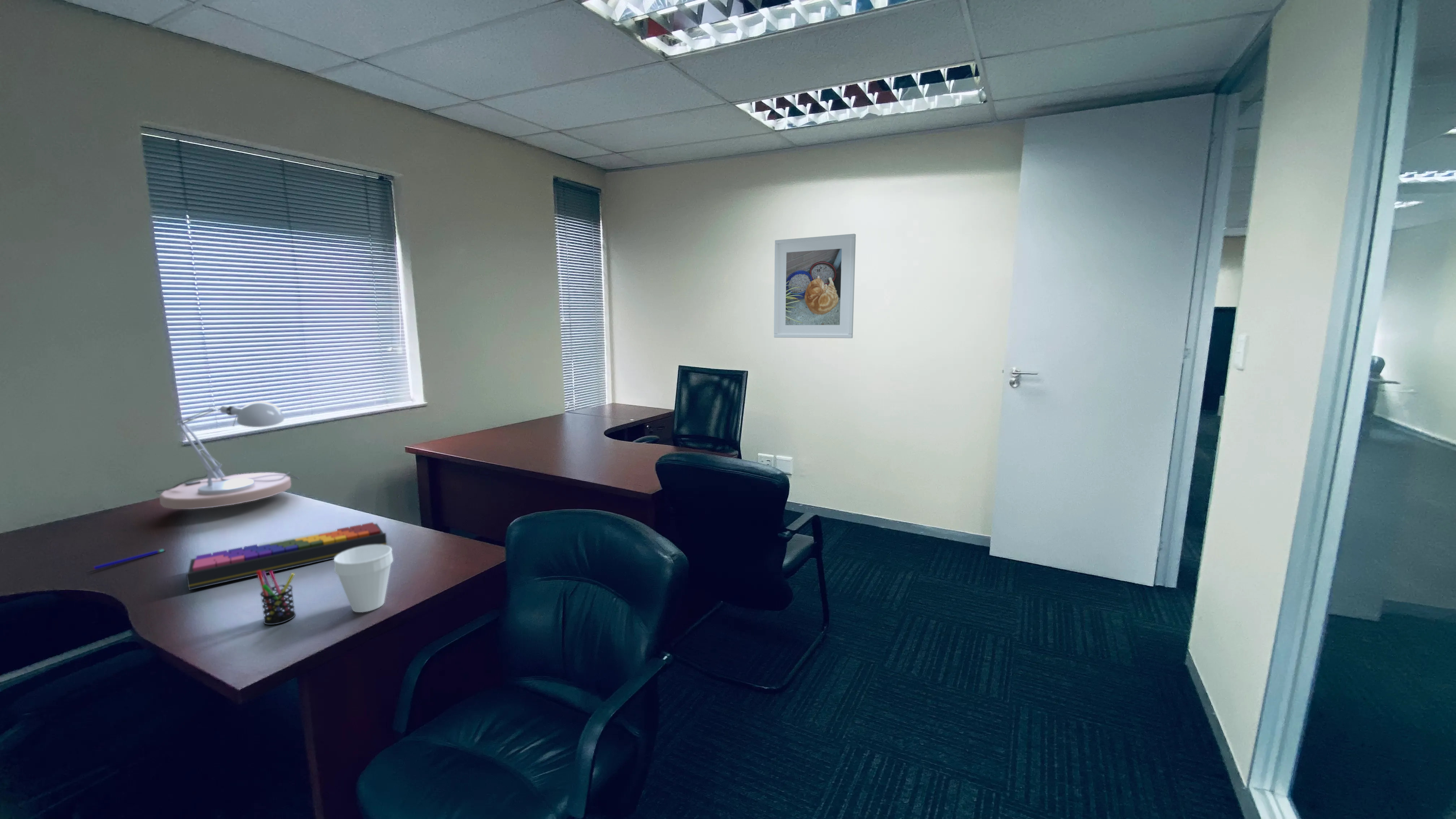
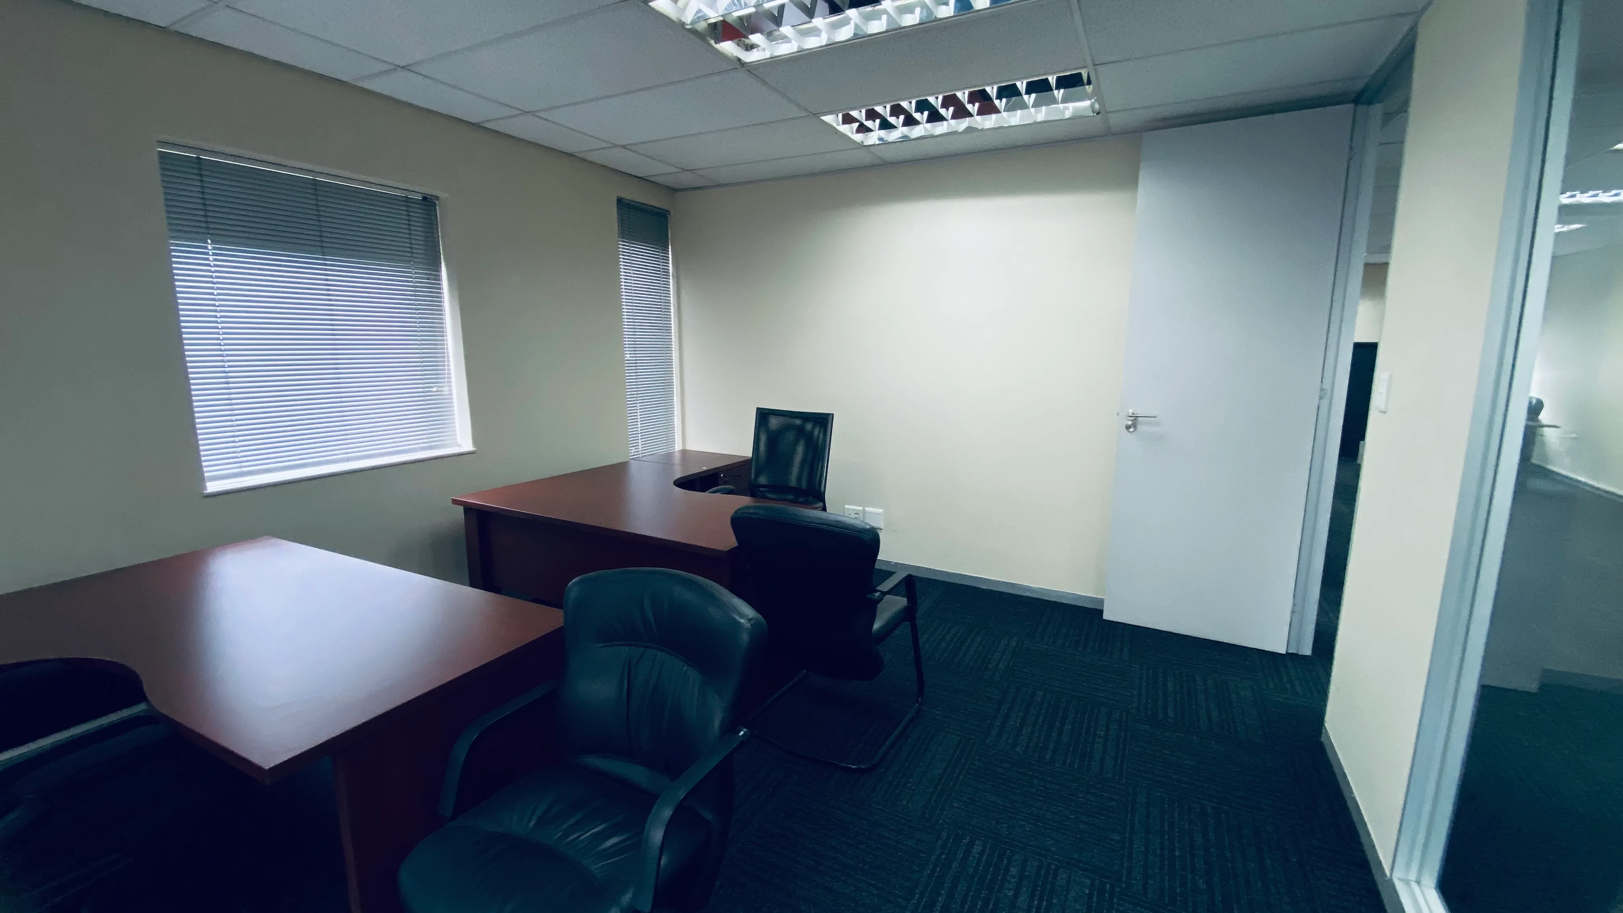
- pen (131, 559)
- computer keyboard (294, 550)
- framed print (813, 288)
- pen holder (273, 595)
- cup (366, 580)
- desk lamp (222, 464)
